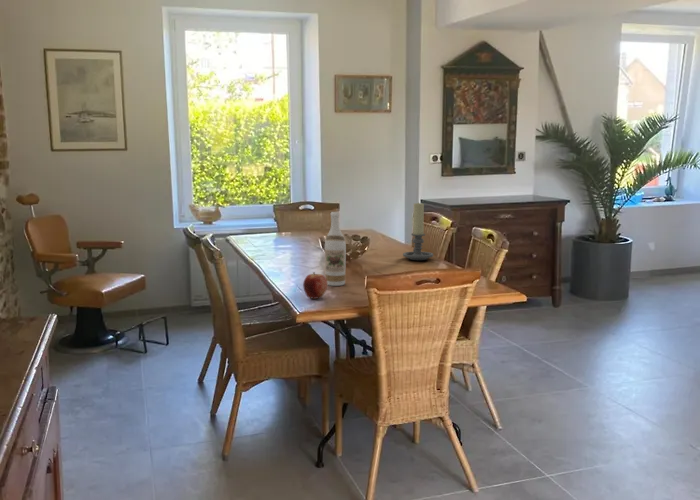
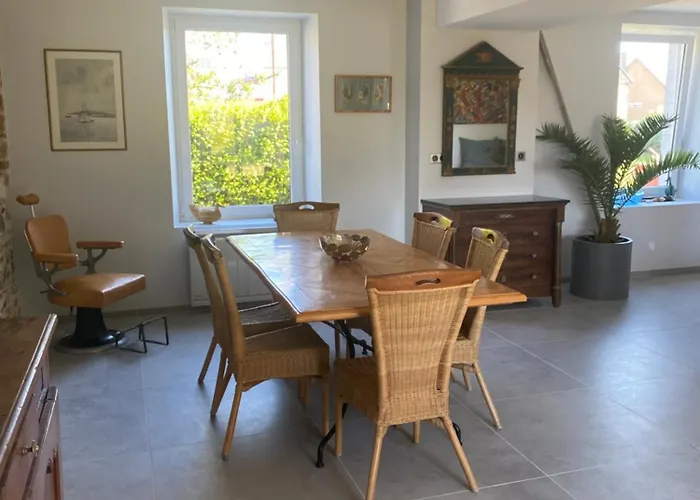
- apple (315, 285)
- candle holder (417, 230)
- wine bottle (335, 248)
